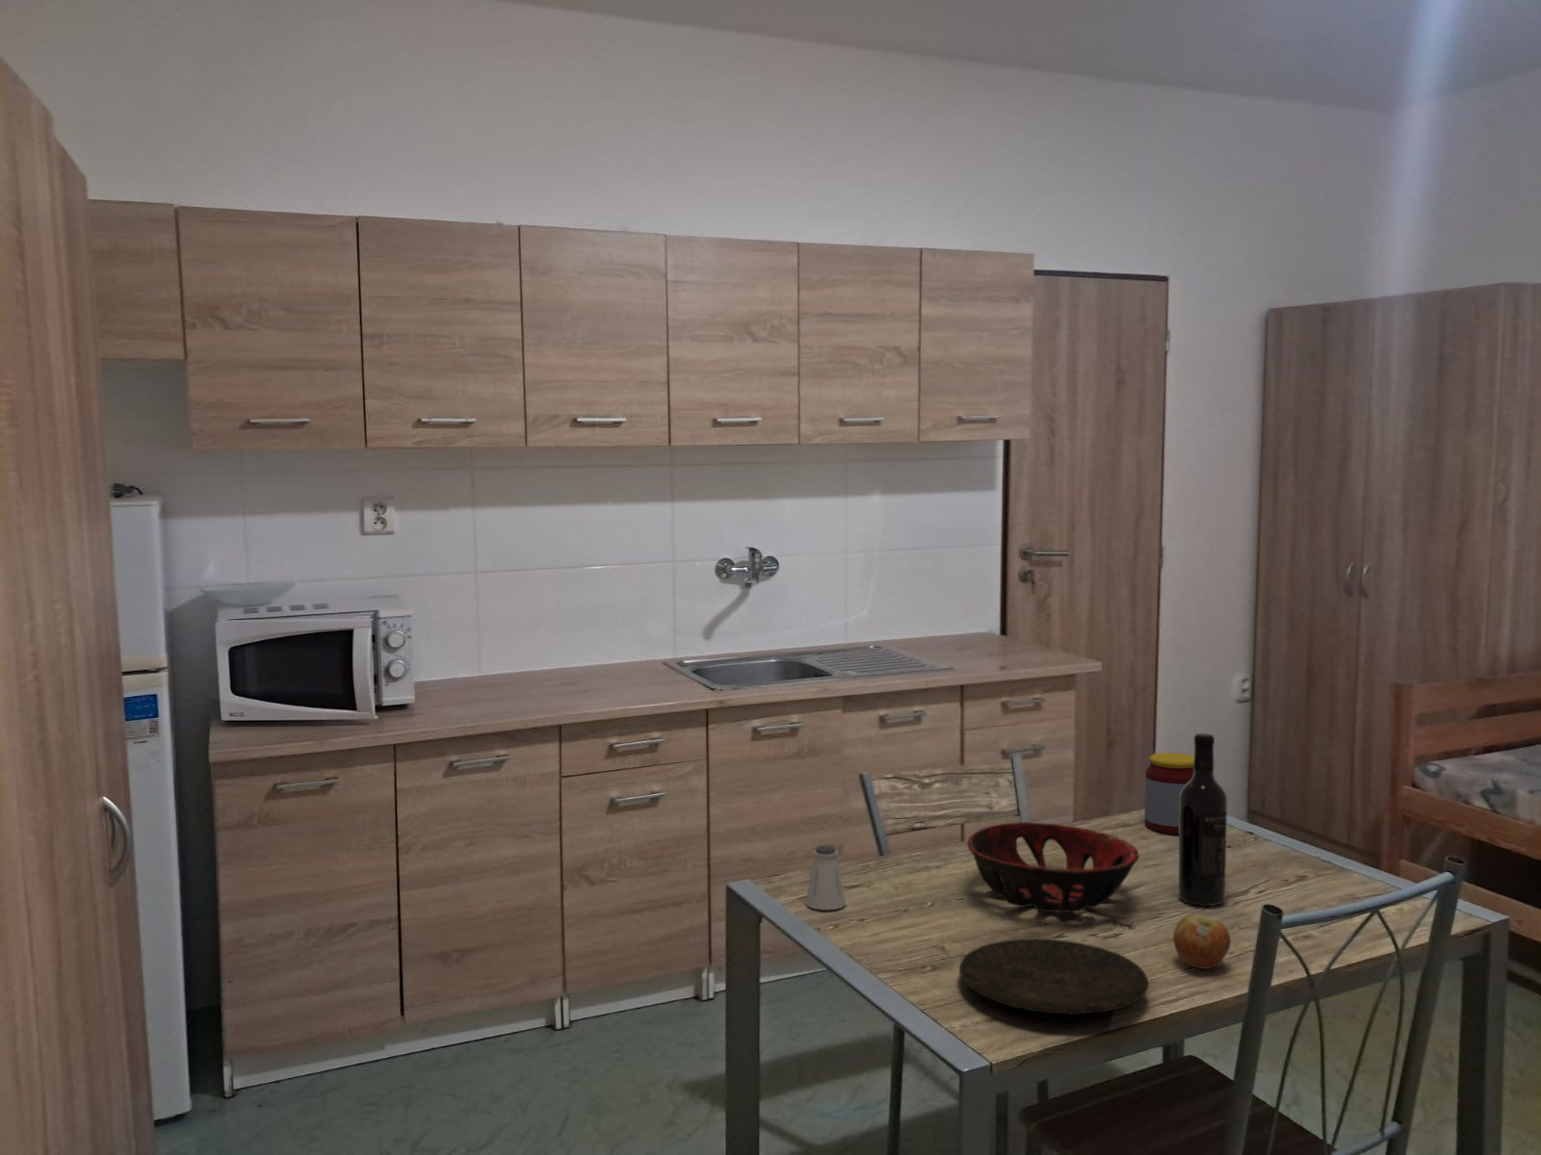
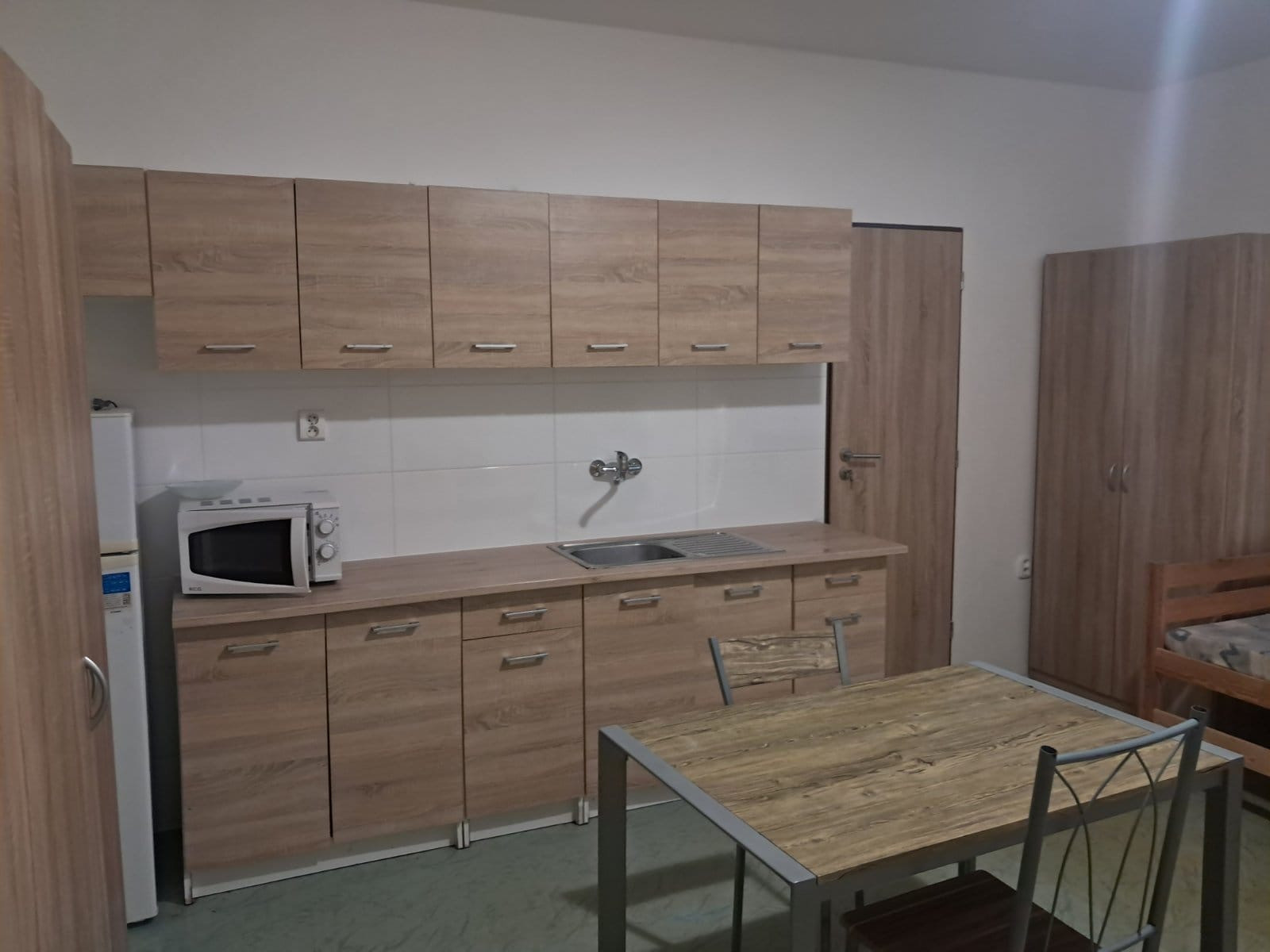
- apple (1200, 941)
- wine bottle (1202, 818)
- jar (1175, 791)
- saltshaker (825, 875)
- plate (1052, 980)
- decorative bowl (1051, 870)
